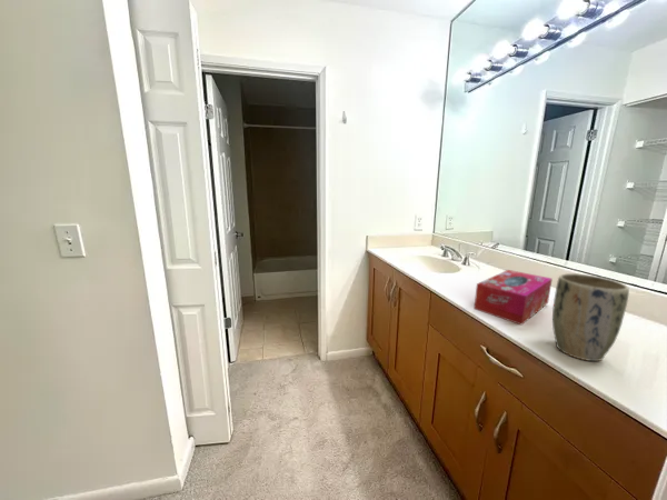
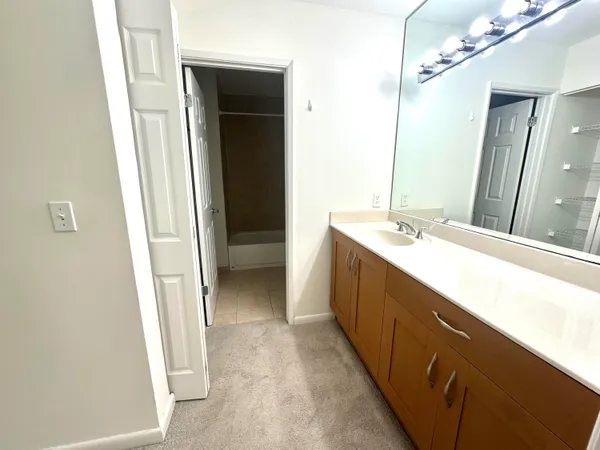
- tissue box (514, 293)
- plant pot (584, 317)
